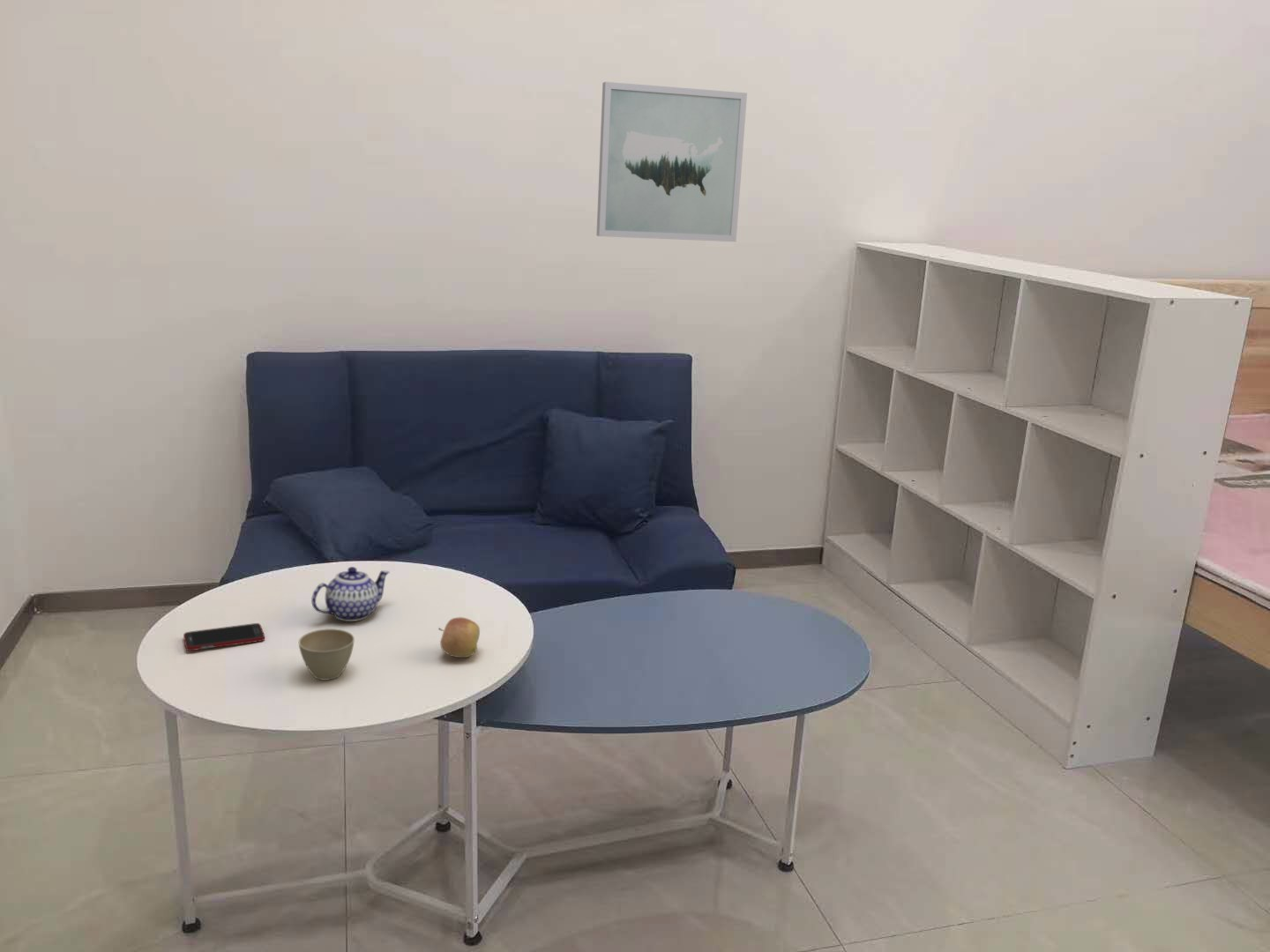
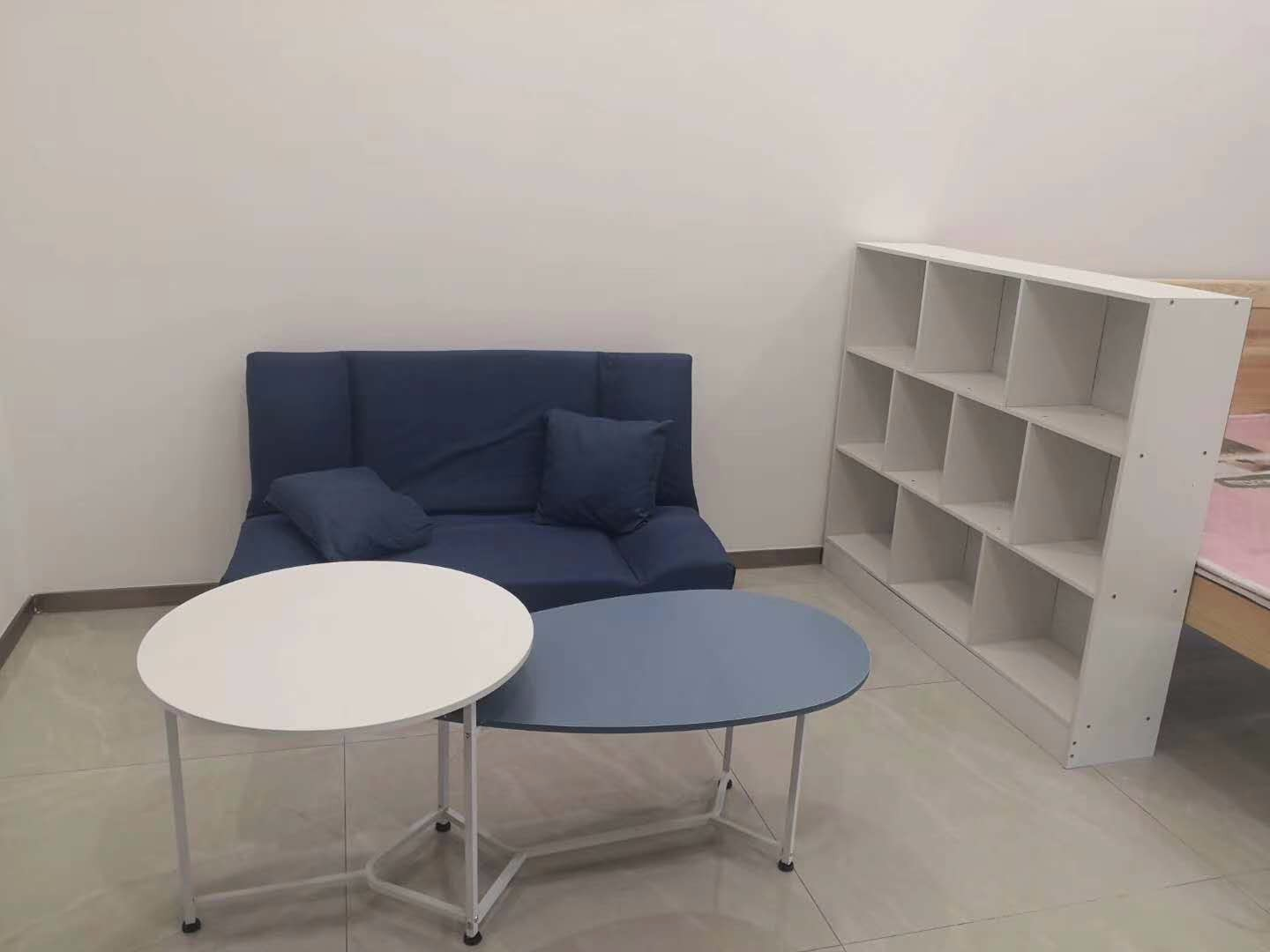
- cell phone (224, 636)
- apple (458, 636)
- teapot (351, 591)
- wall art (671, 164)
- flower pot (326, 657)
